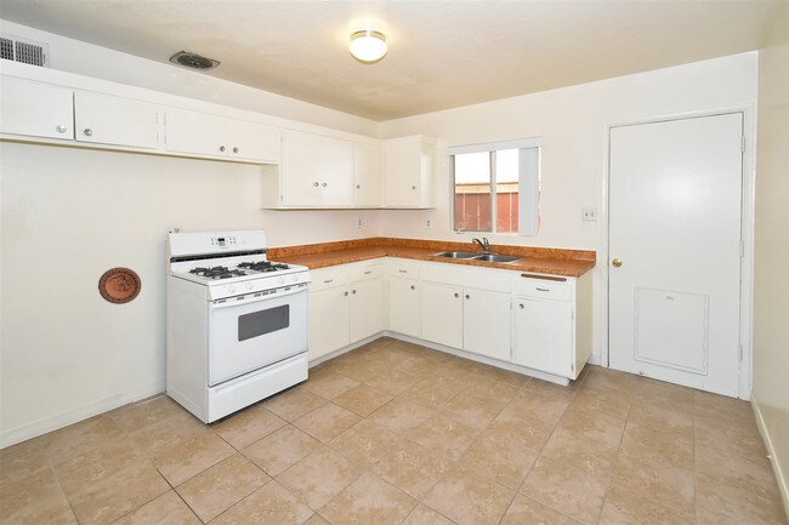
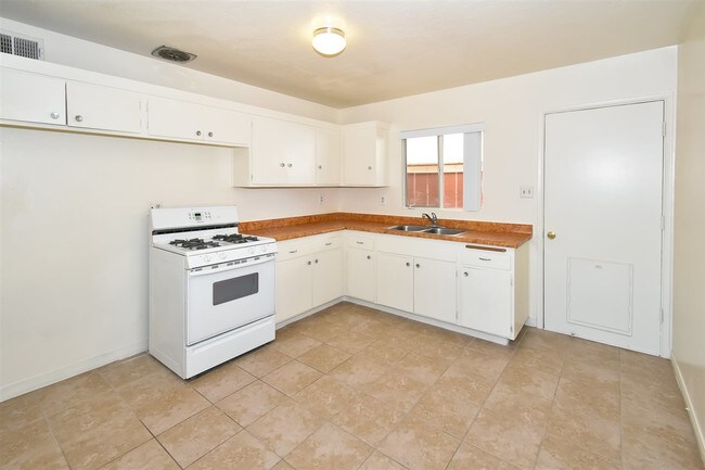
- decorative plate (120, 285)
